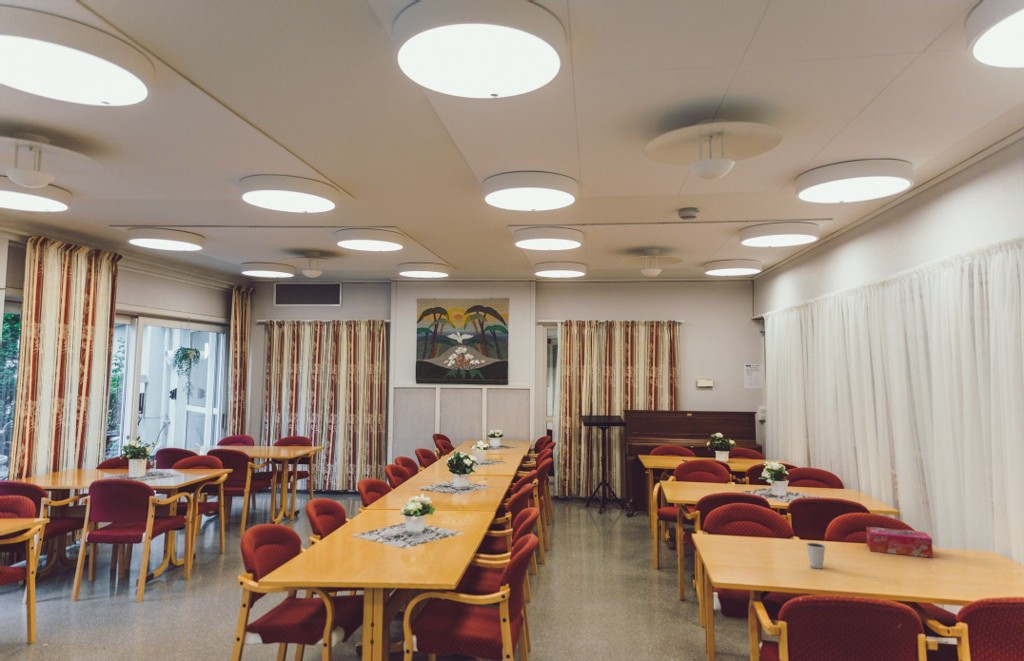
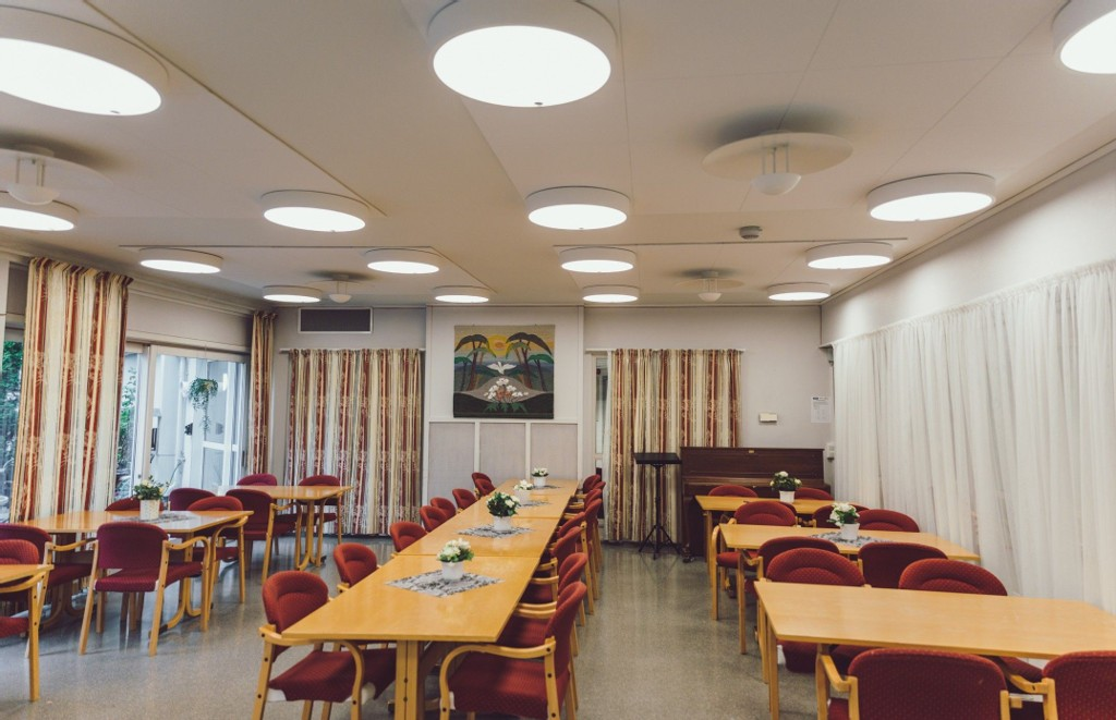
- dixie cup (816, 555)
- tissue box (898, 541)
